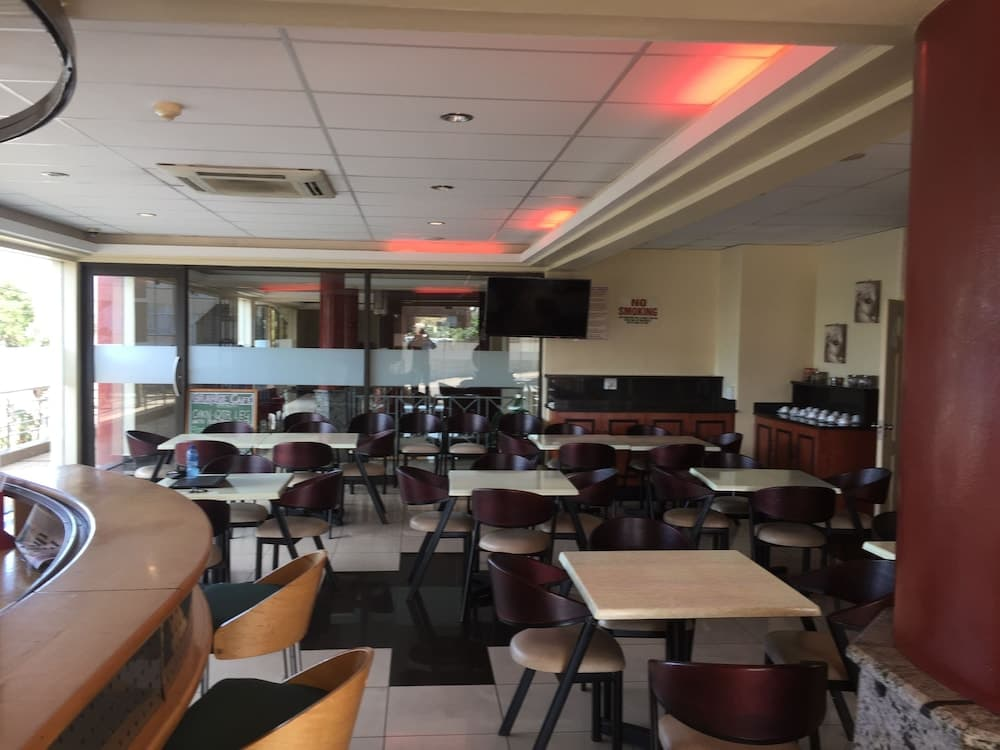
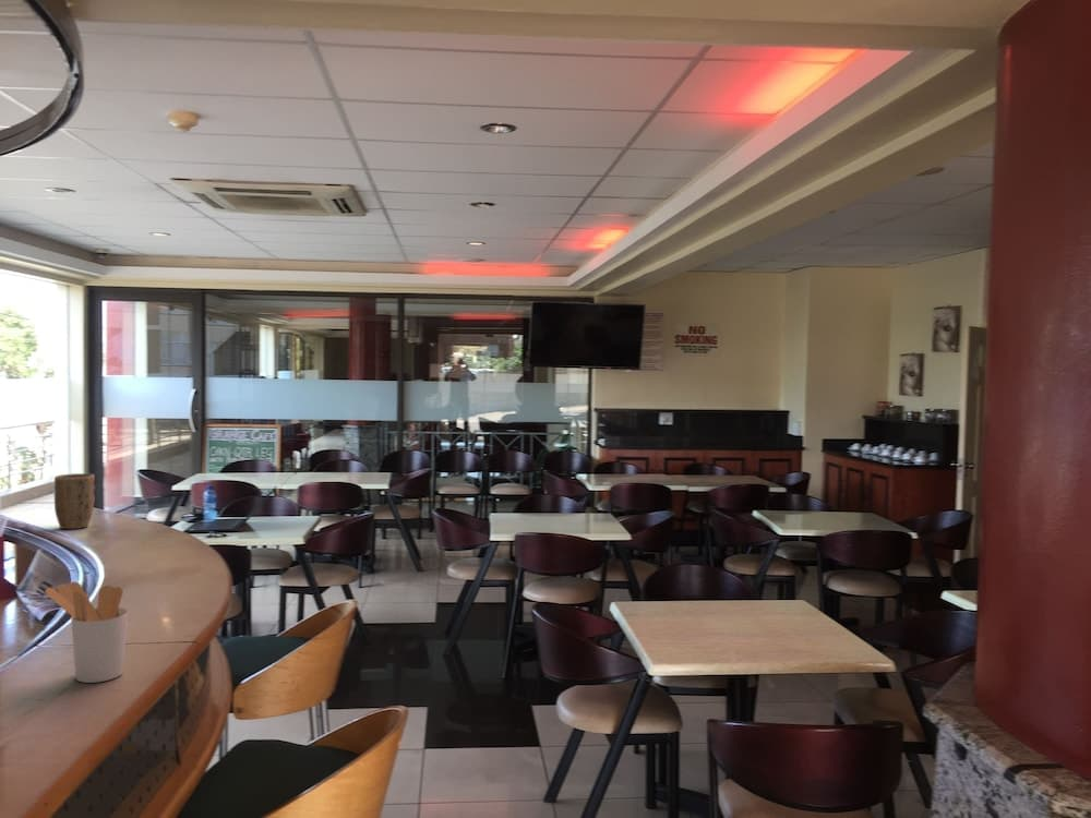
+ utensil holder (87, 628)
+ plant pot (74, 501)
